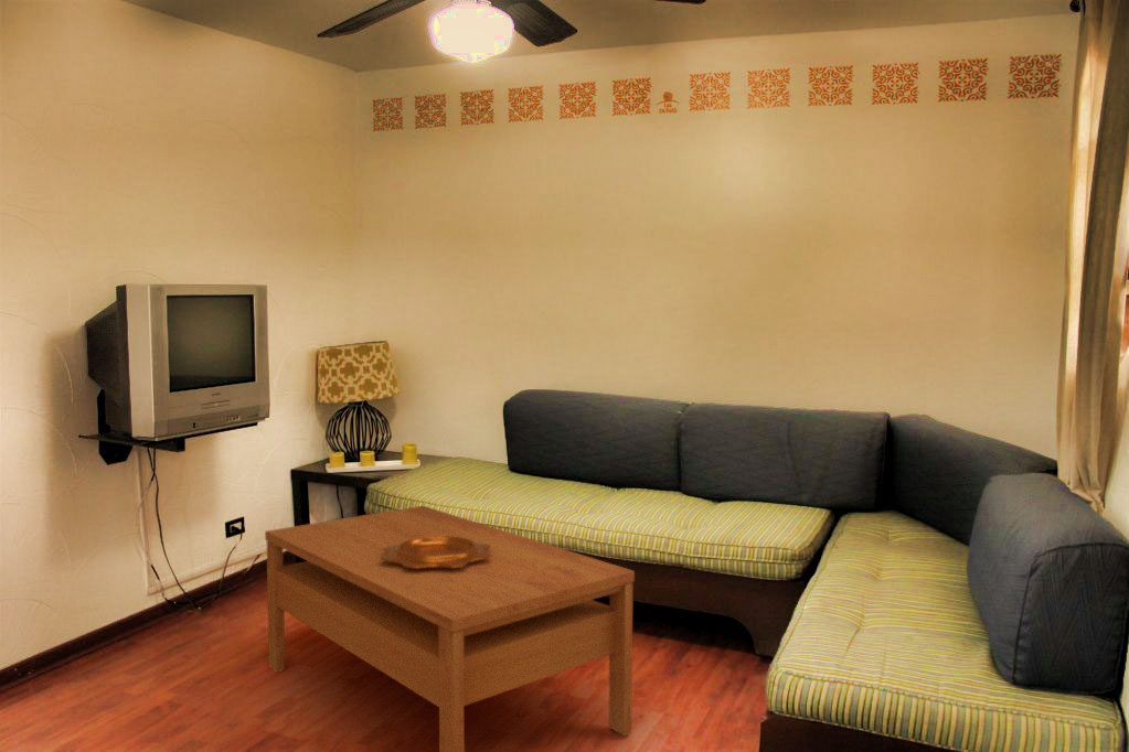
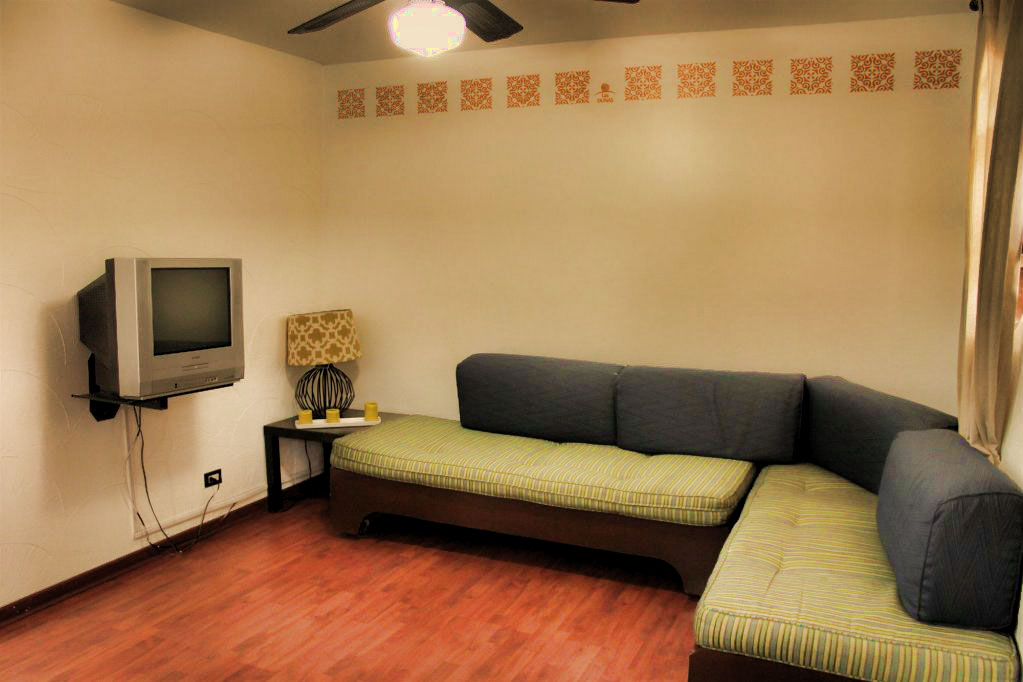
- coffee table (435, 623)
- decorative bowl (436, 551)
